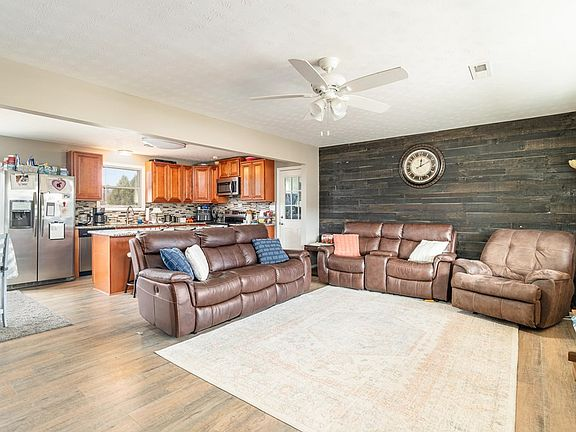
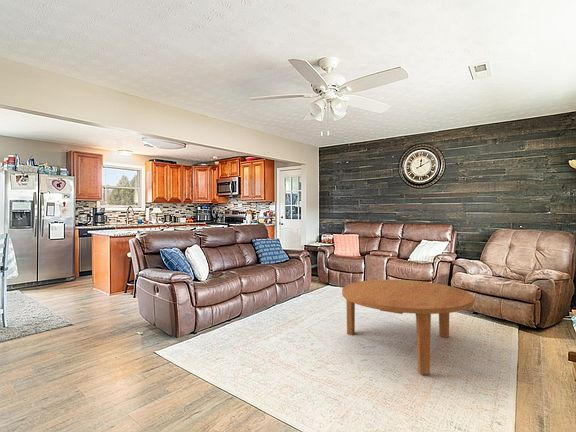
+ coffee table (402, 313)
